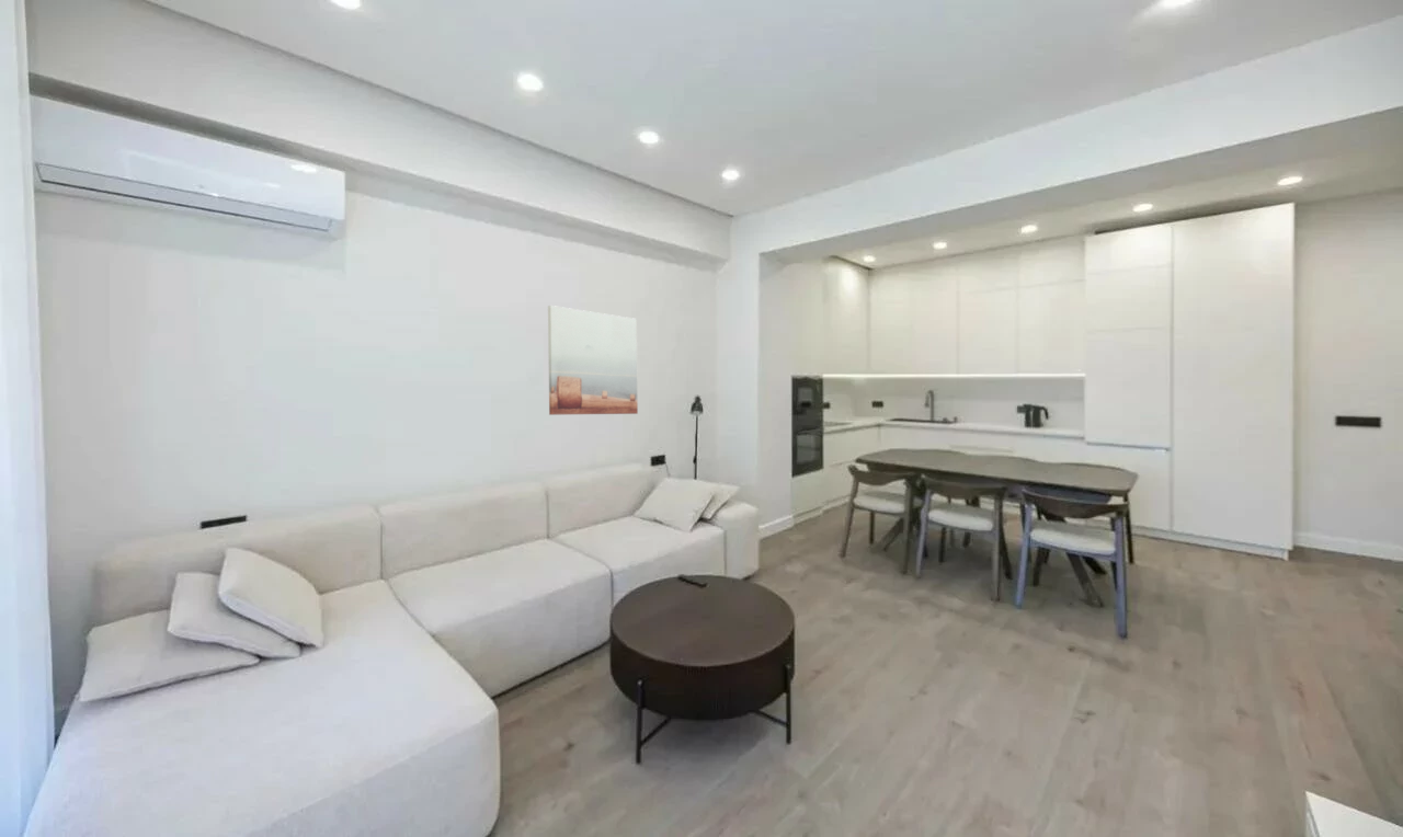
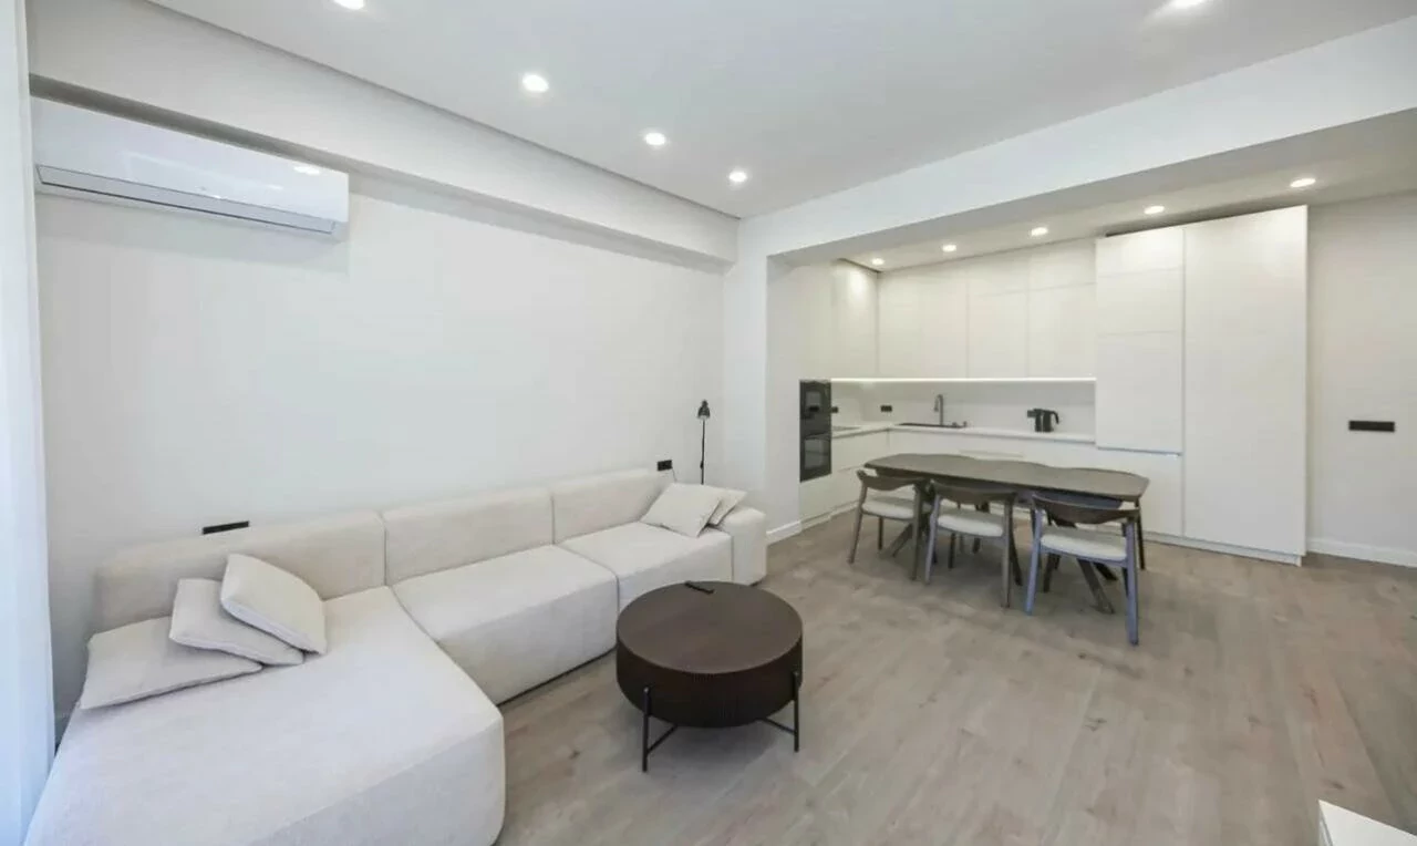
- wall art (595, 363)
